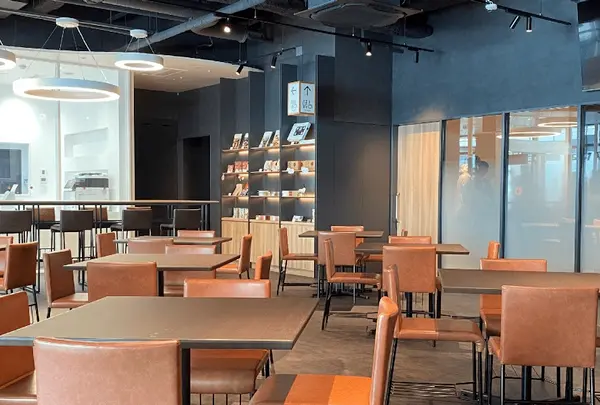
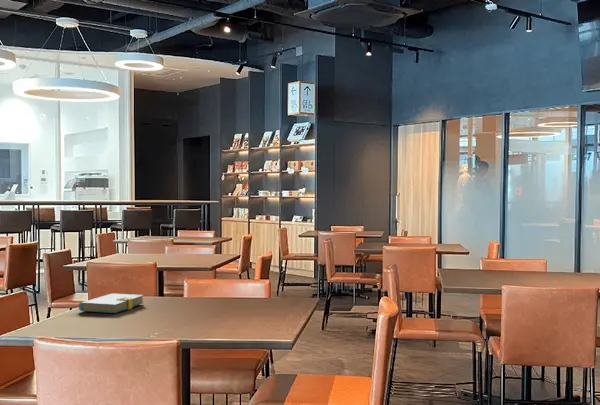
+ book (112, 302)
